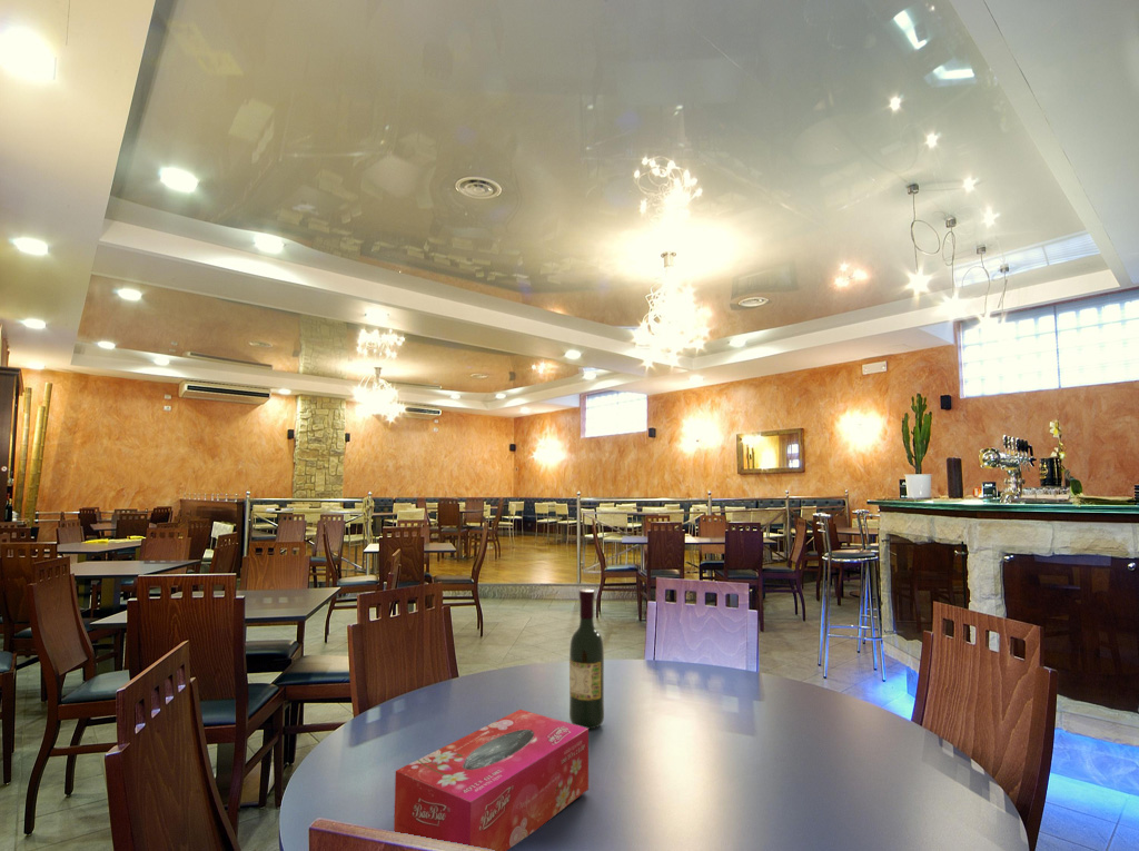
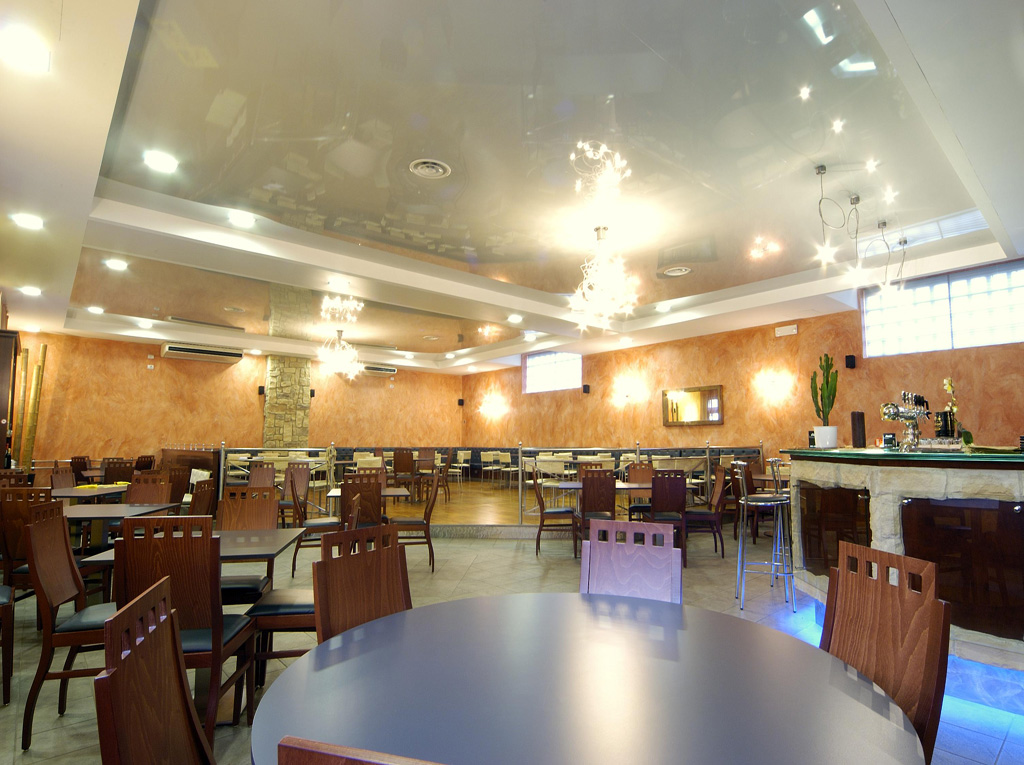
- tissue box (498, 780)
- wine bottle (586, 655)
